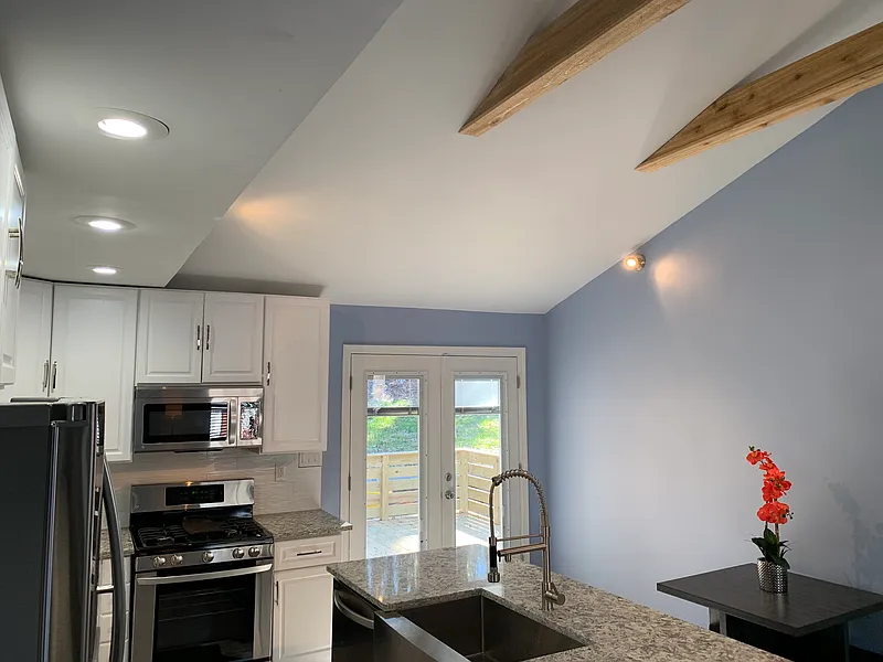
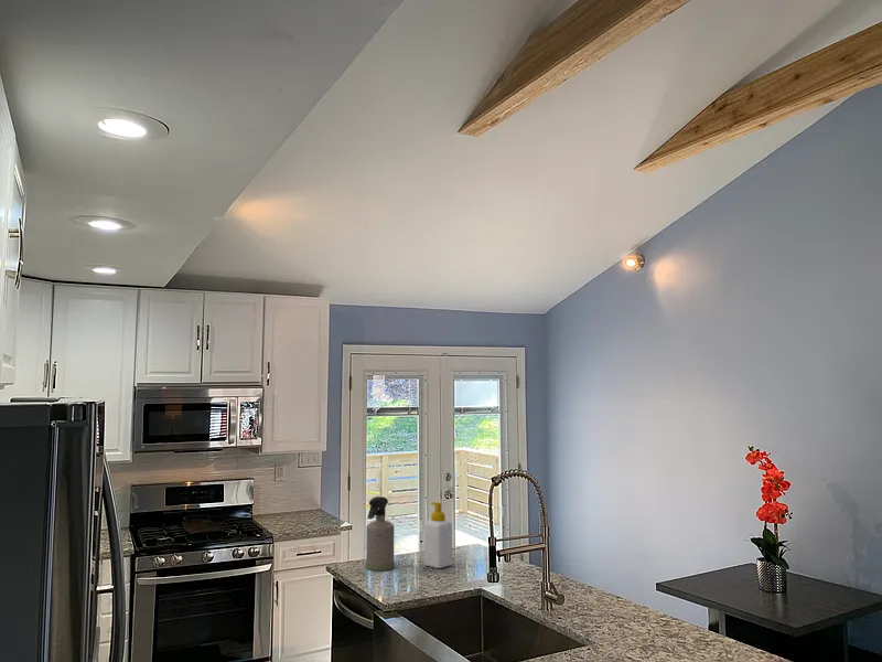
+ spray bottle (378, 532)
+ soap bottle (438, 534)
